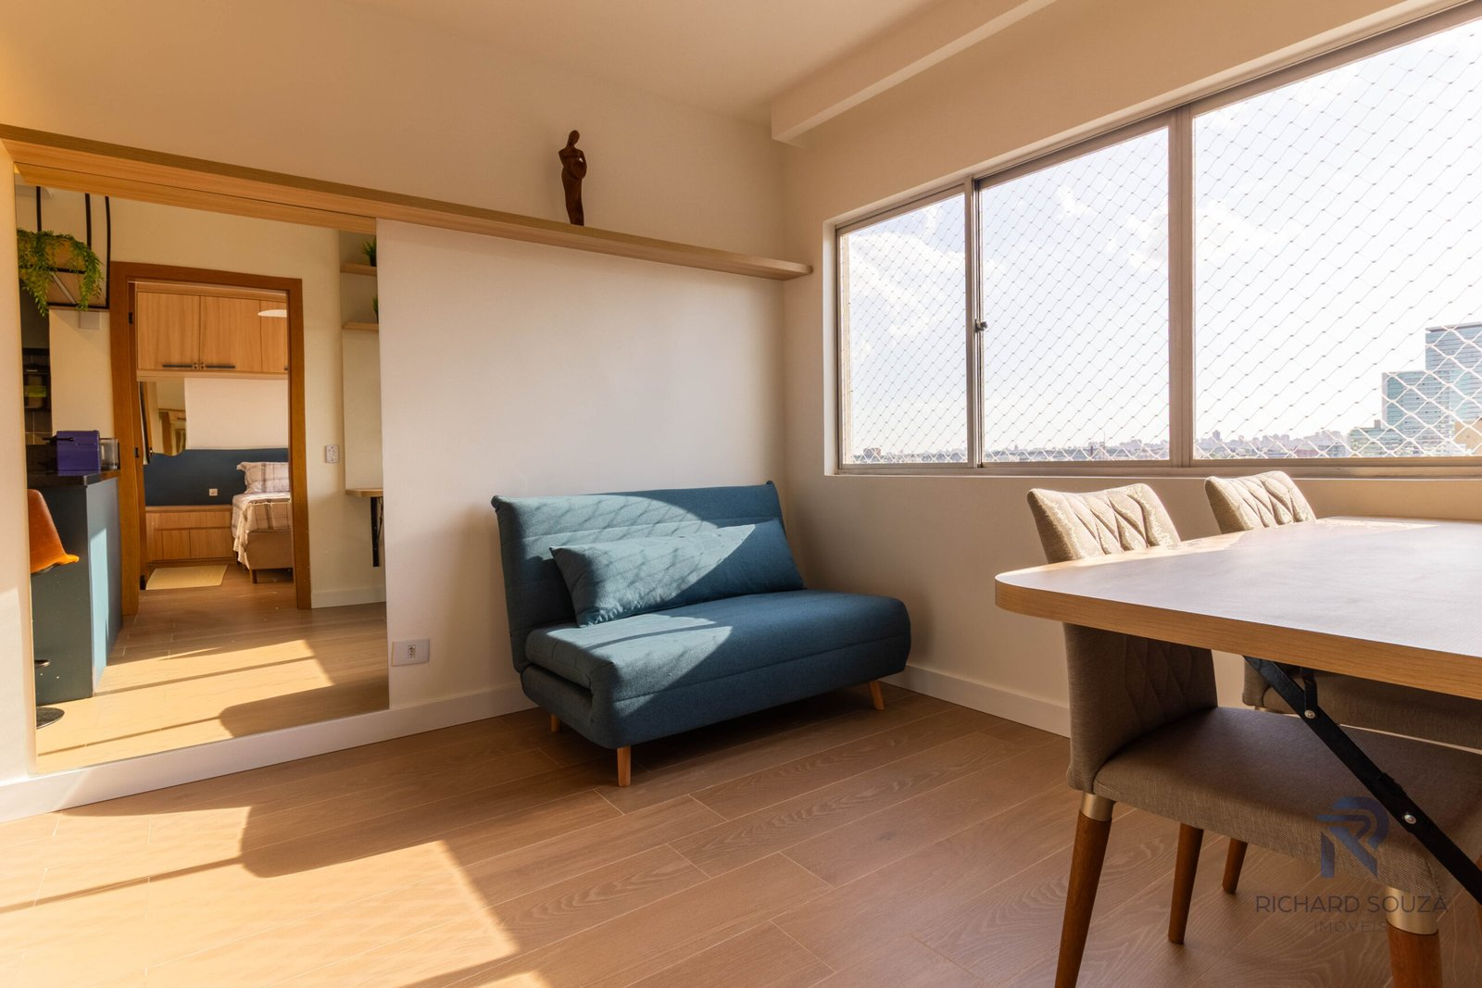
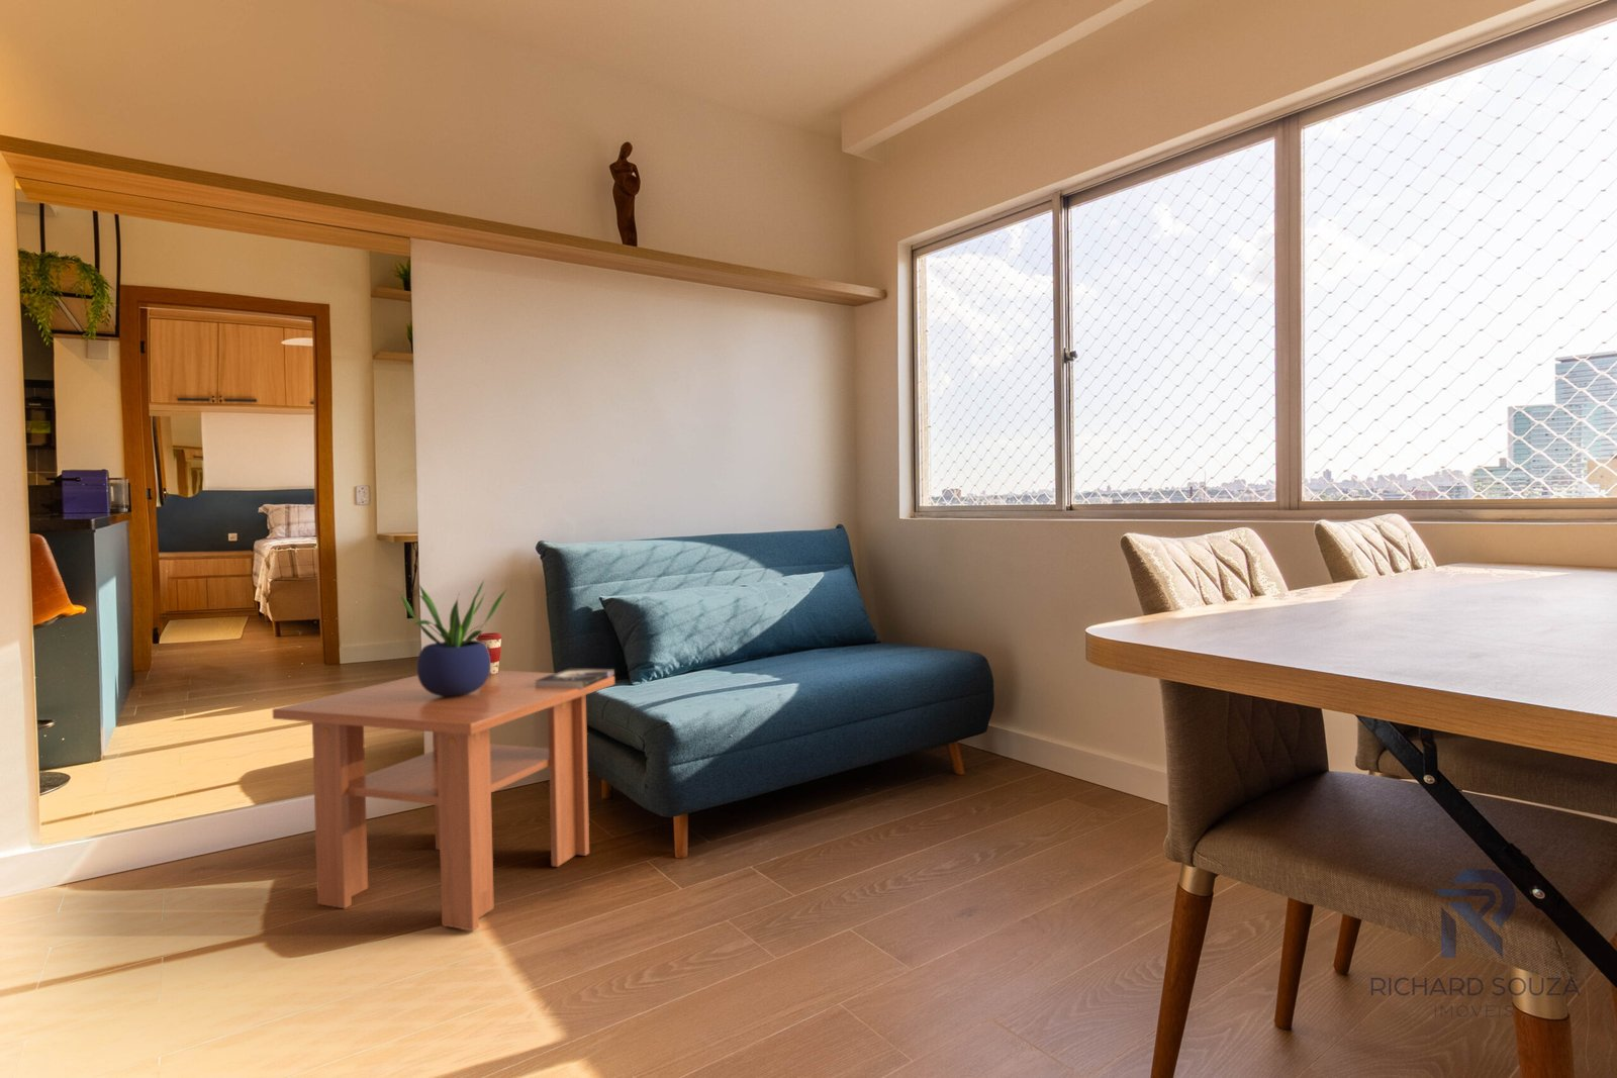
+ potted plant (458, 638)
+ coffee table (460, 784)
+ coffee cup (490, 652)
+ book (576, 676)
